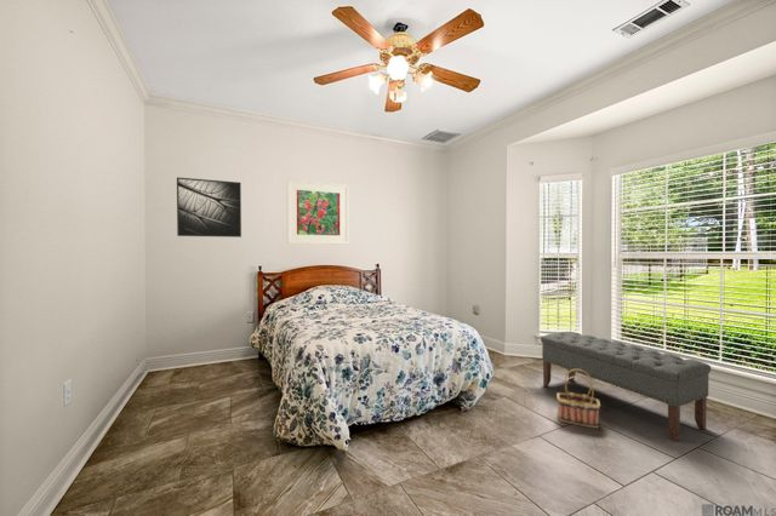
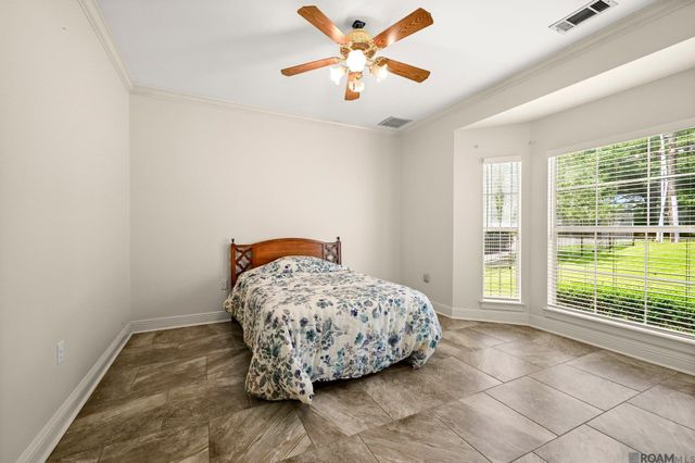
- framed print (210, 208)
- bench (612, 374)
- basket (577, 396)
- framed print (318, 213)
